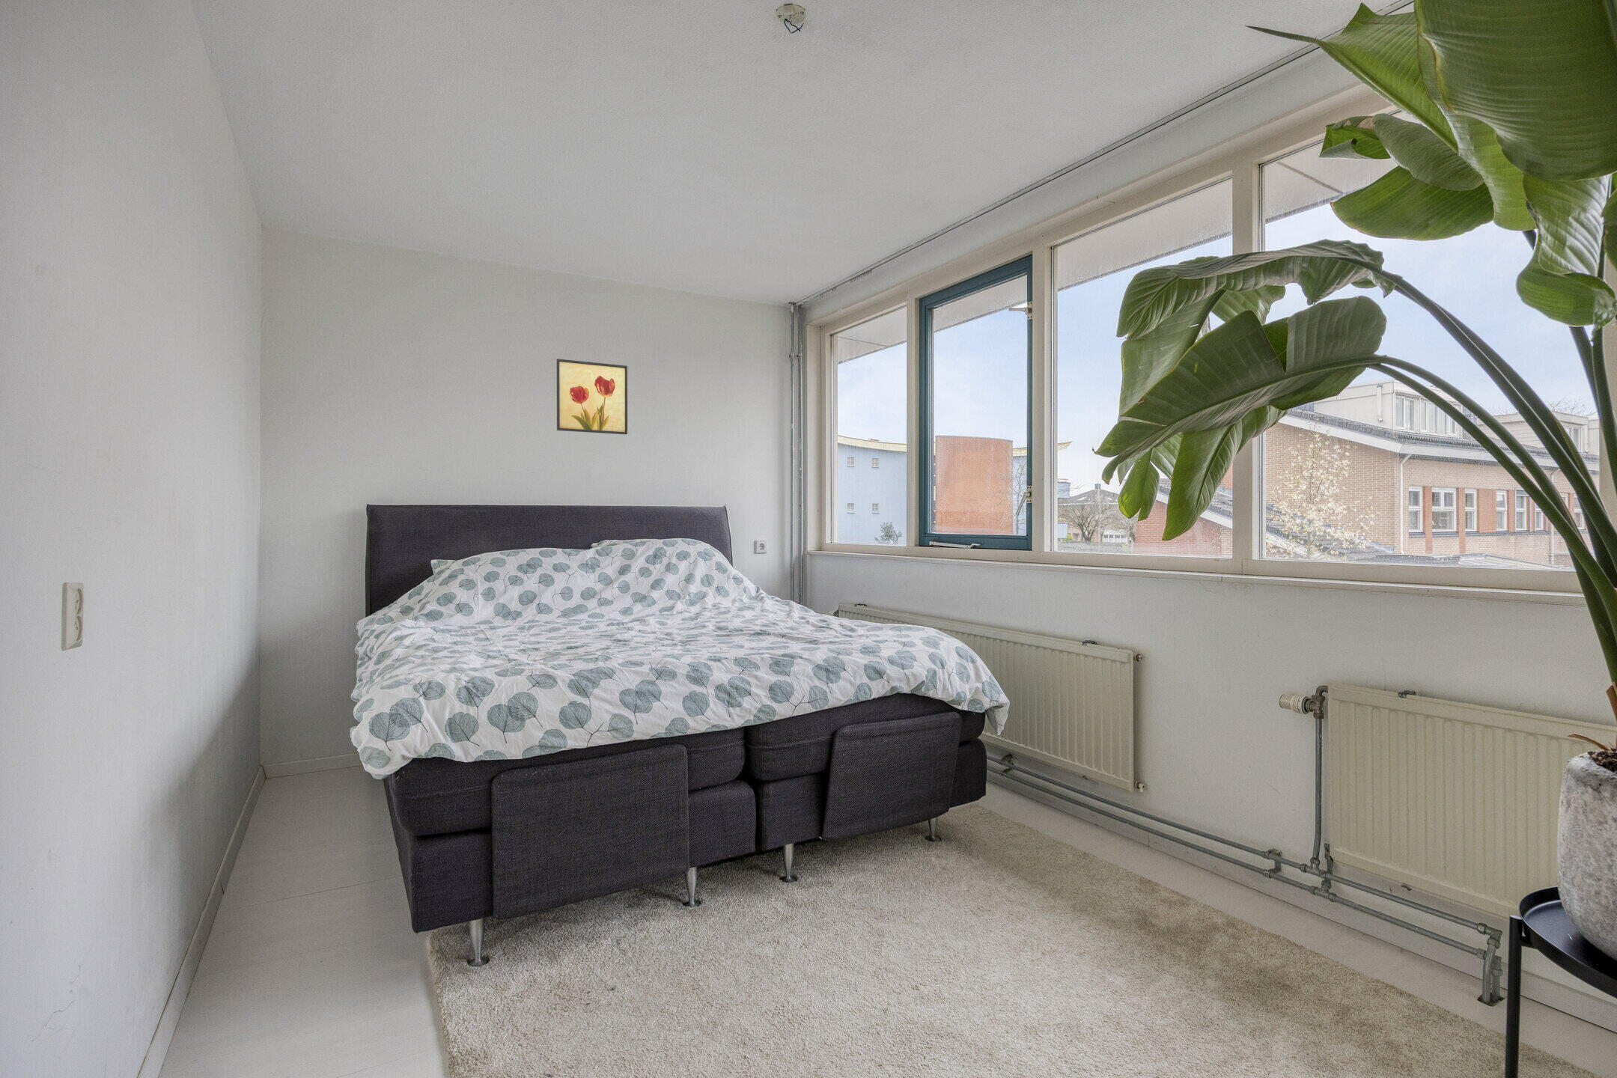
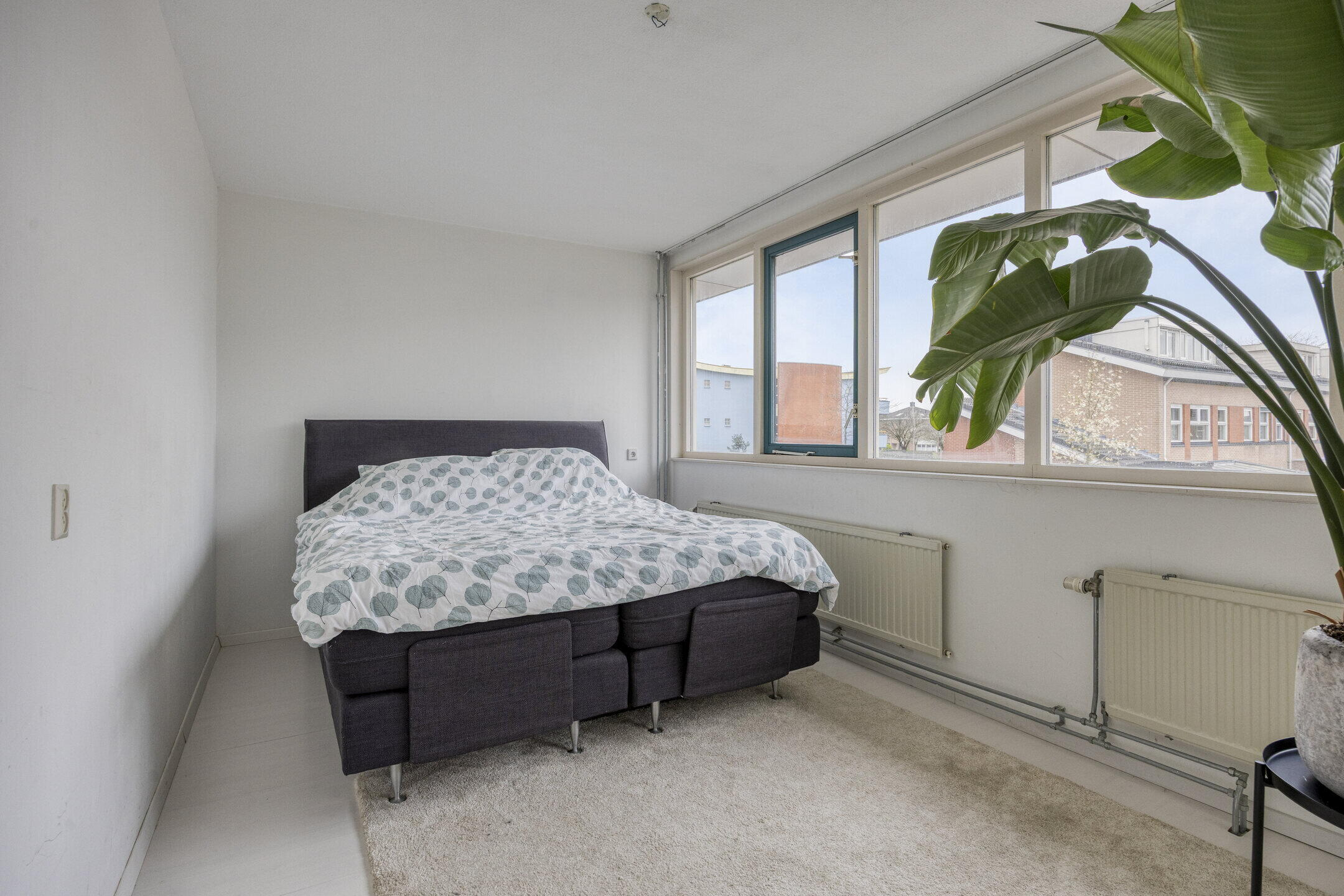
- wall art (592, 397)
